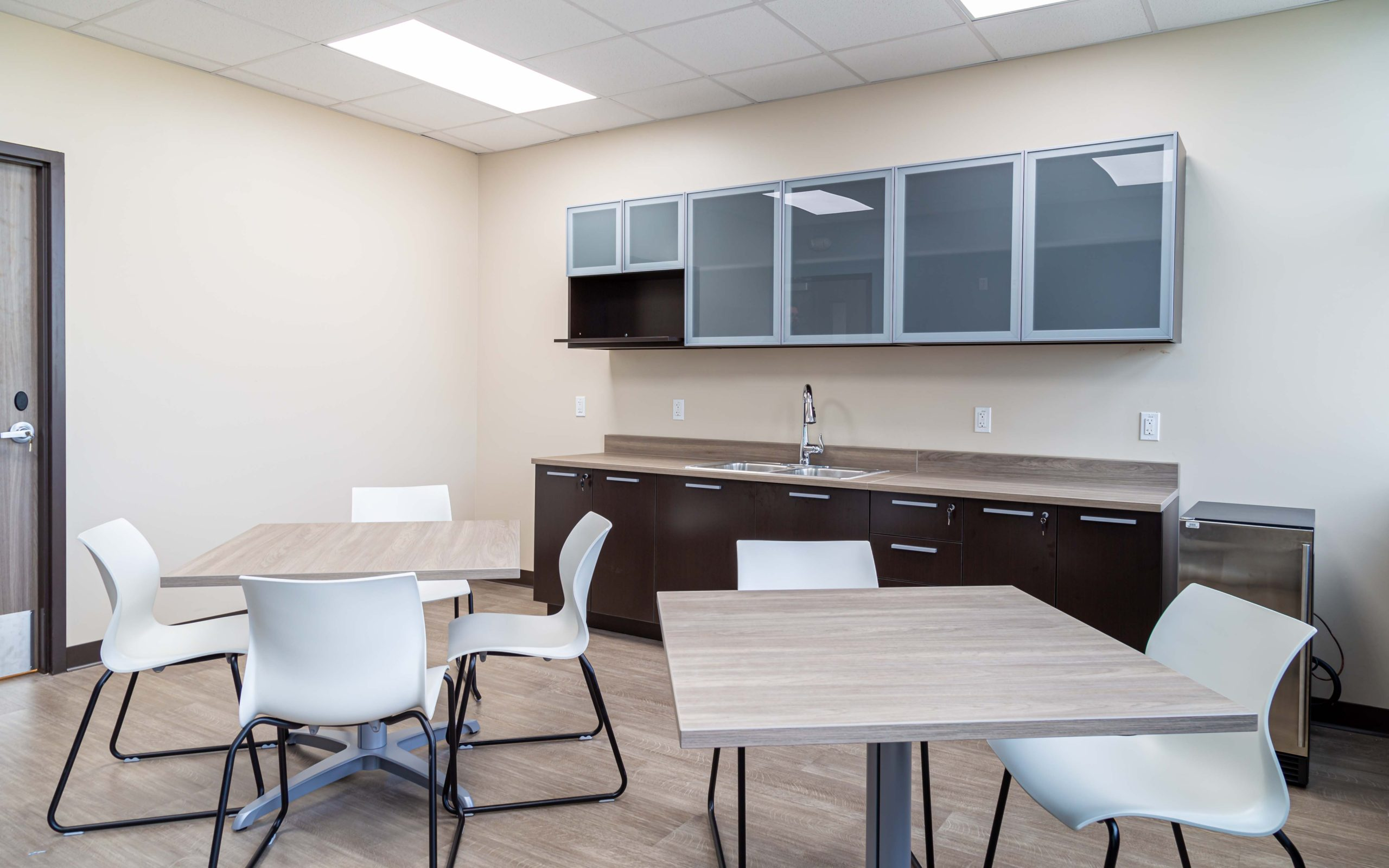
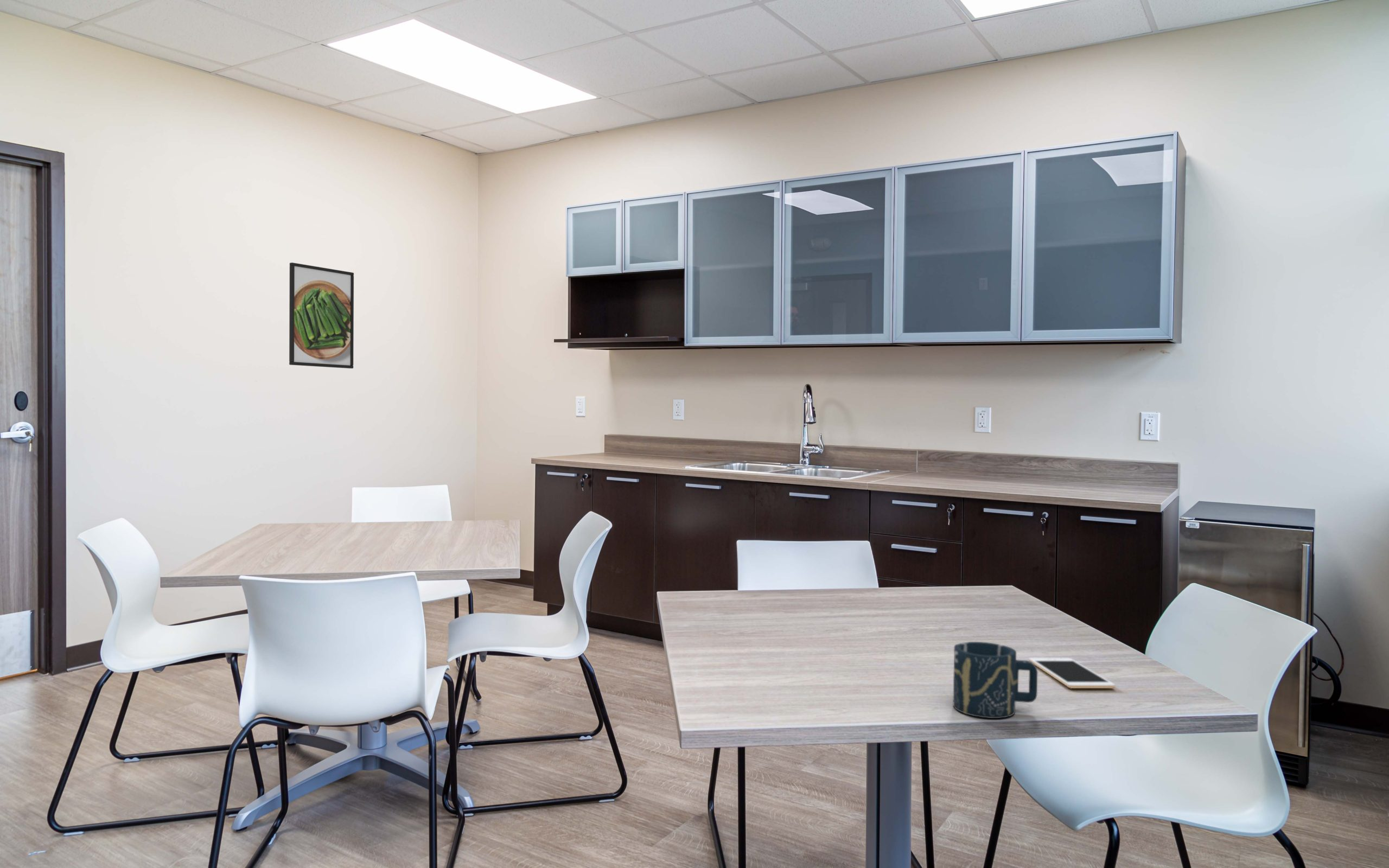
+ cup (995, 679)
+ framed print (322, 317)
+ cell phone (1069, 672)
